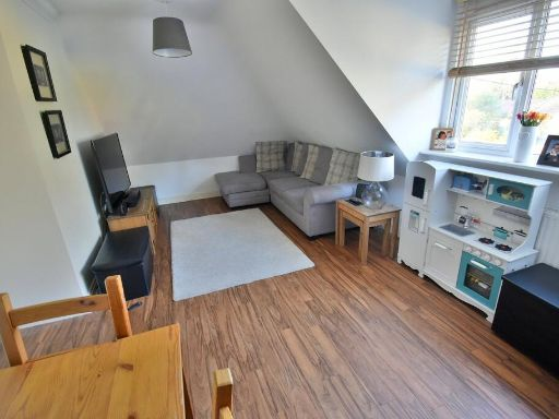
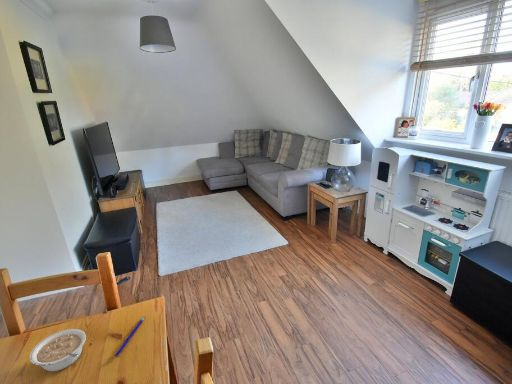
+ pen (131, 335)
+ legume (62, 350)
